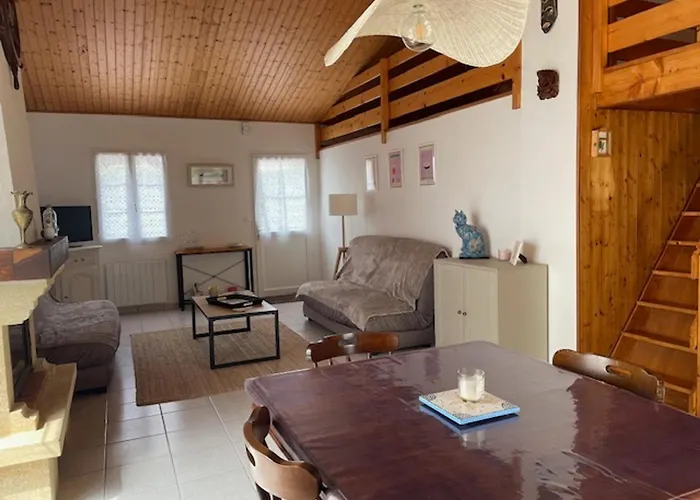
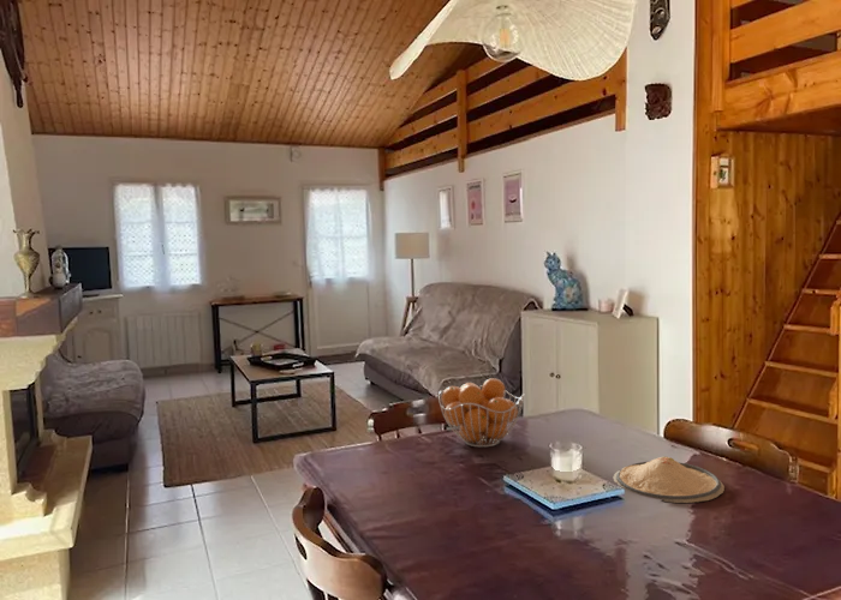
+ plate (667, 468)
+ fruit basket (481, 410)
